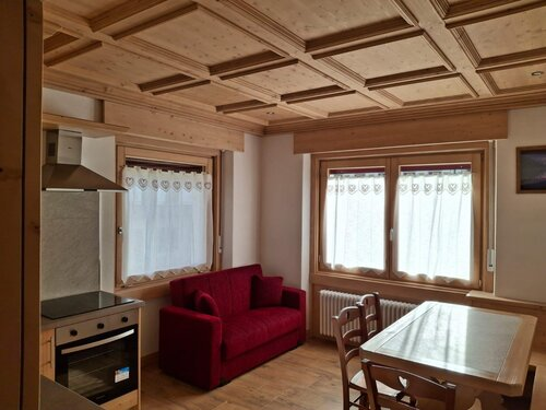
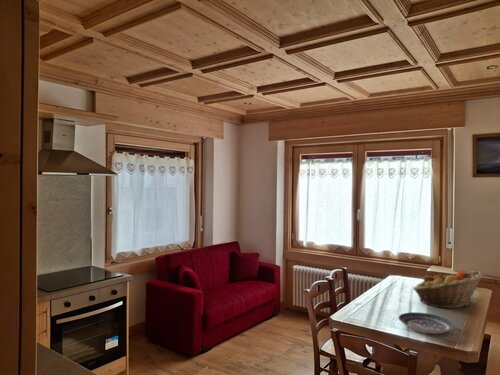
+ plate (425, 324)
+ fruit basket (447, 286)
